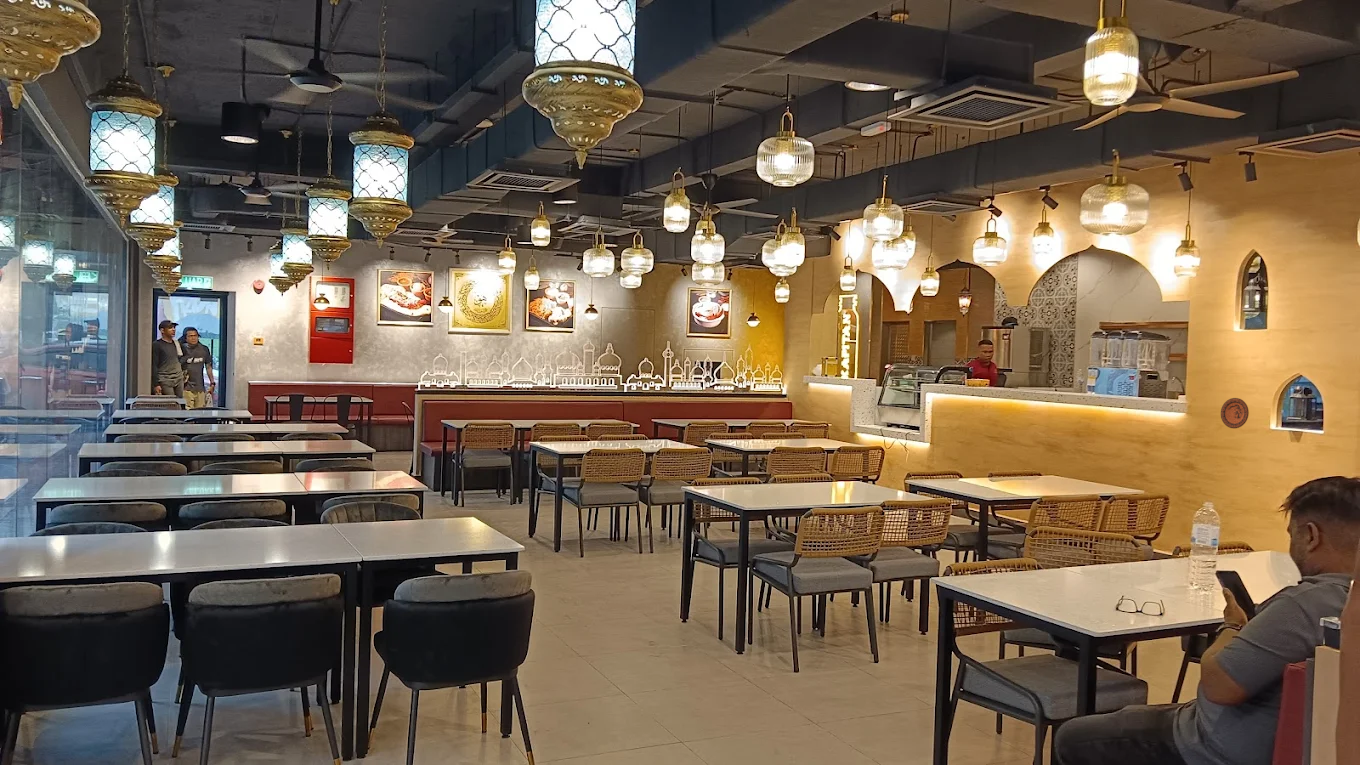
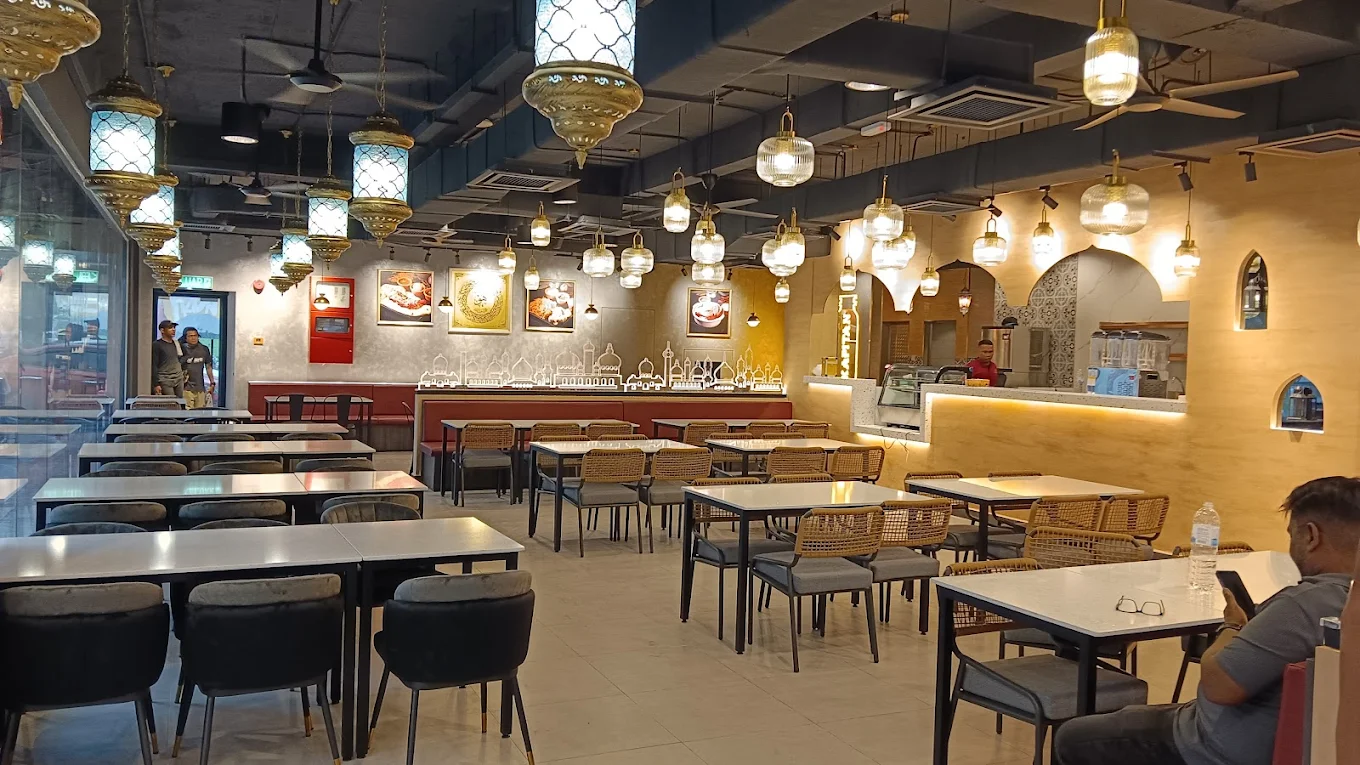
- decorative plate (1234, 413)
